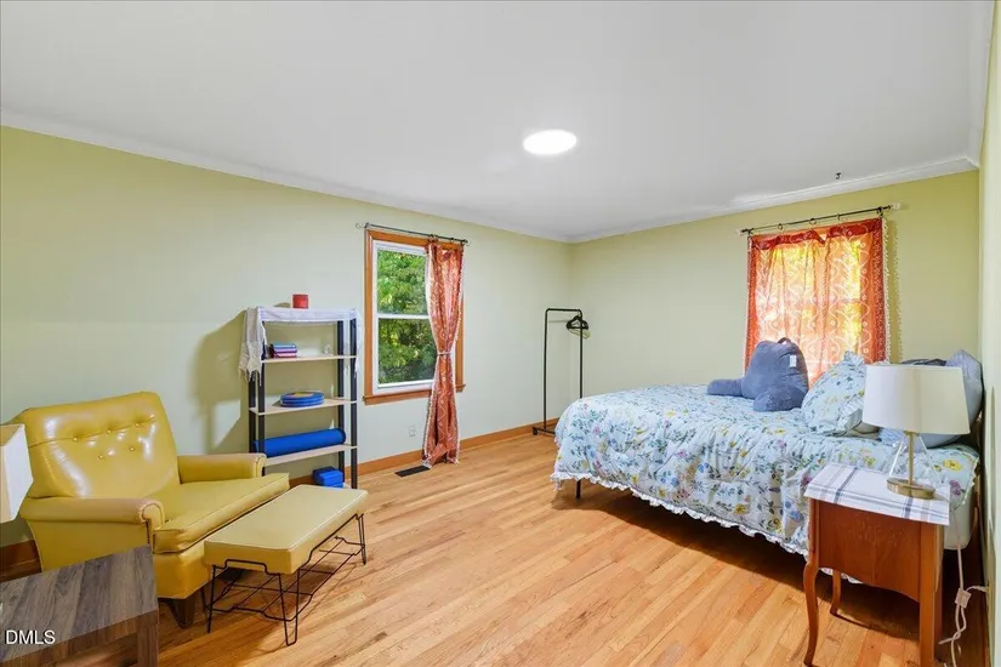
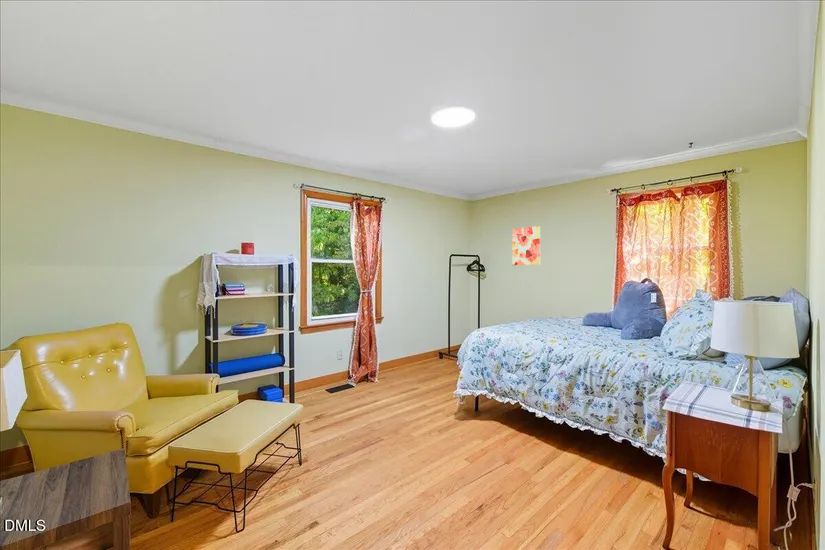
+ wall art (525, 246)
